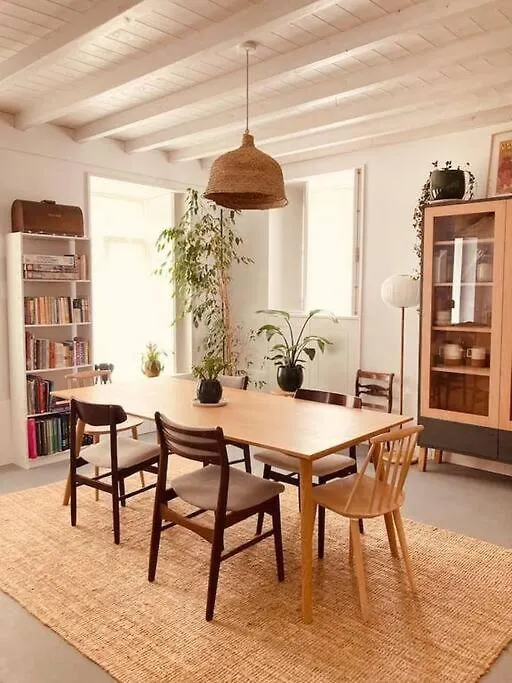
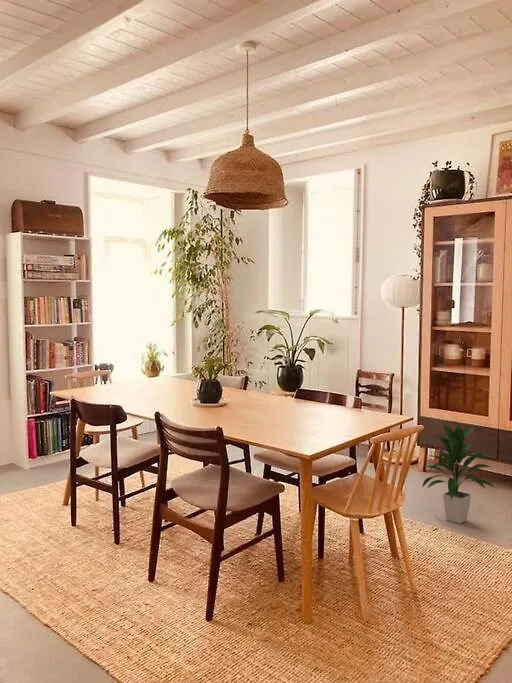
+ indoor plant (455, 470)
